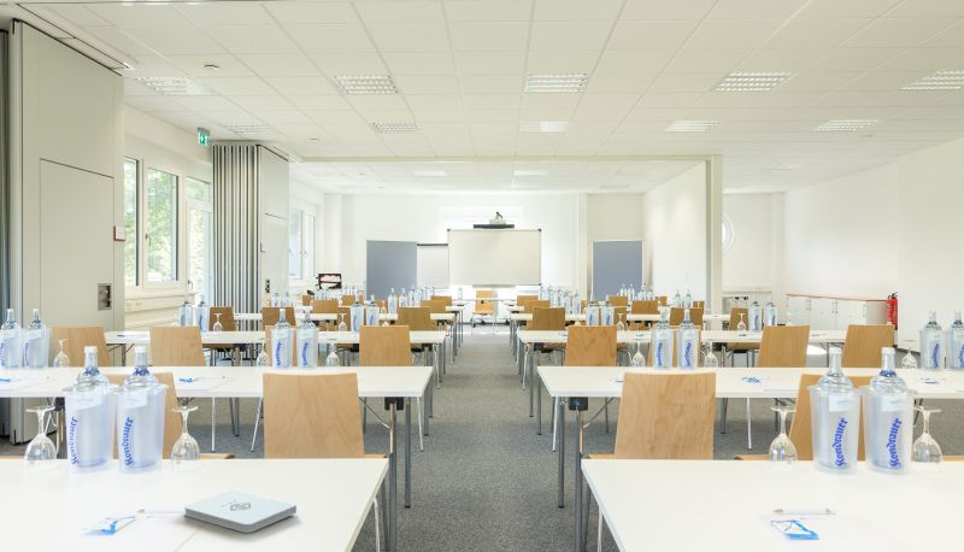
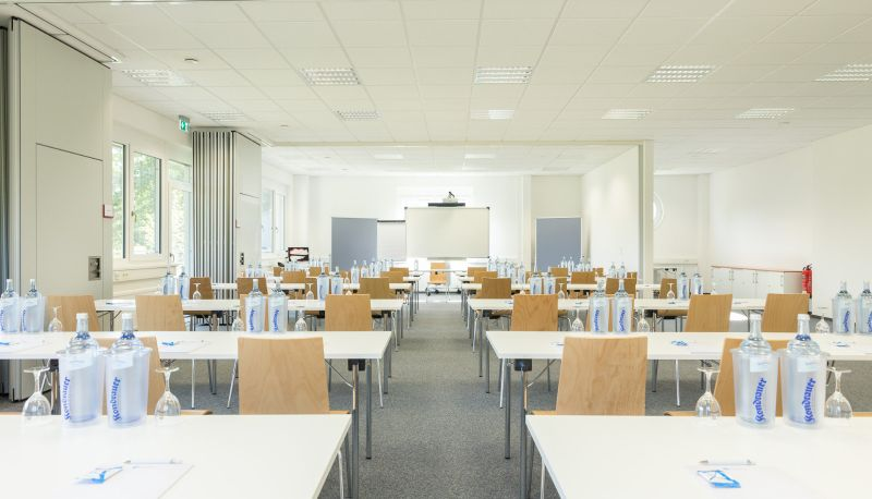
- notepad (239, 510)
